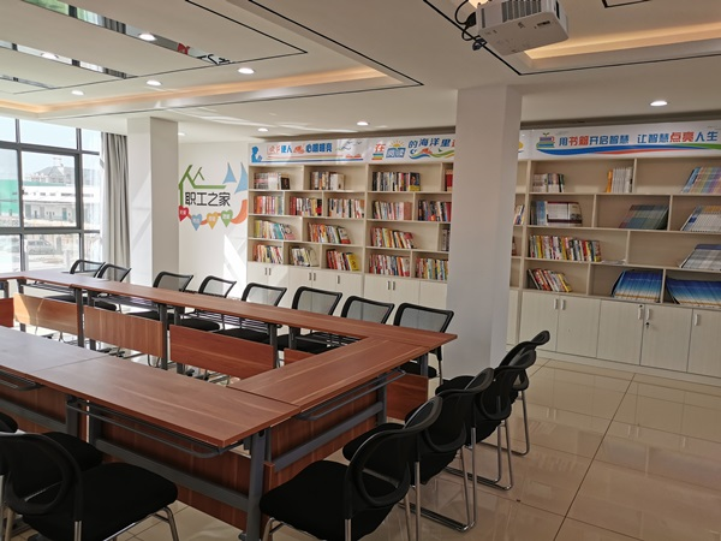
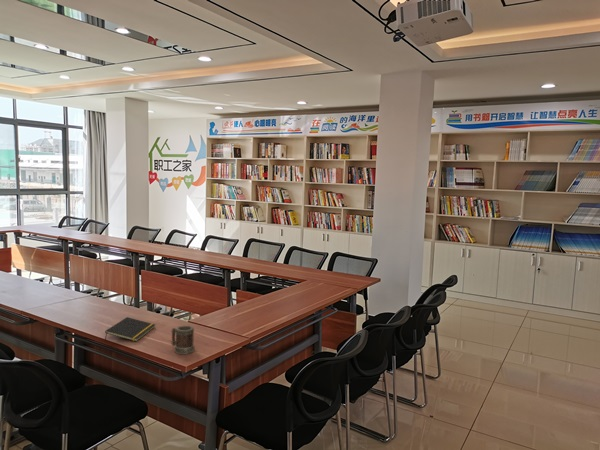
+ mug (182, 338)
+ notepad (131, 328)
